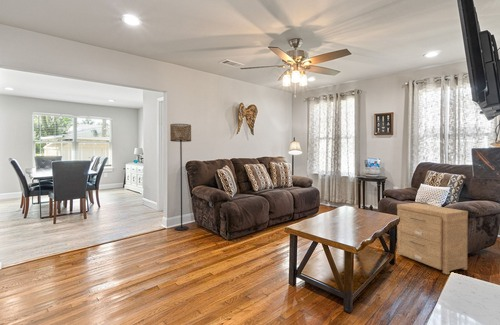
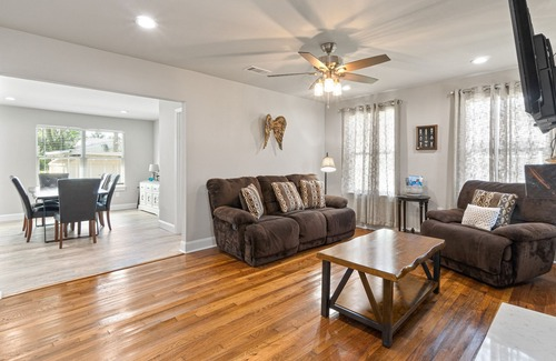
- floor lamp (181, 176)
- side table (428, 234)
